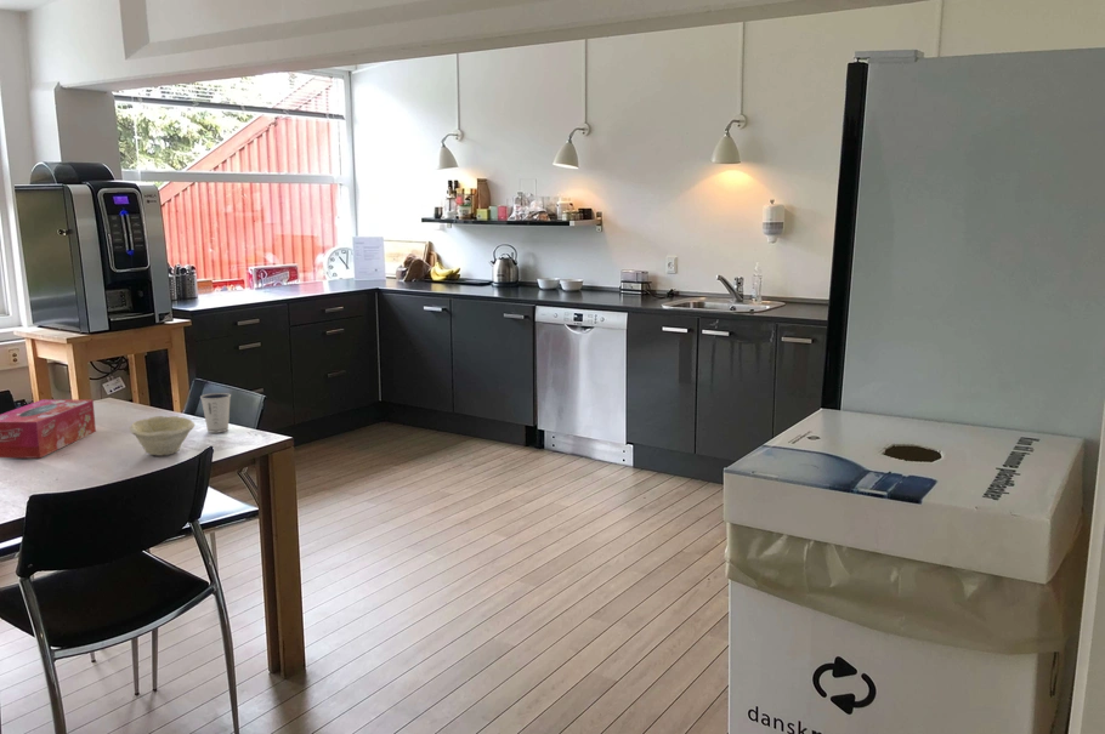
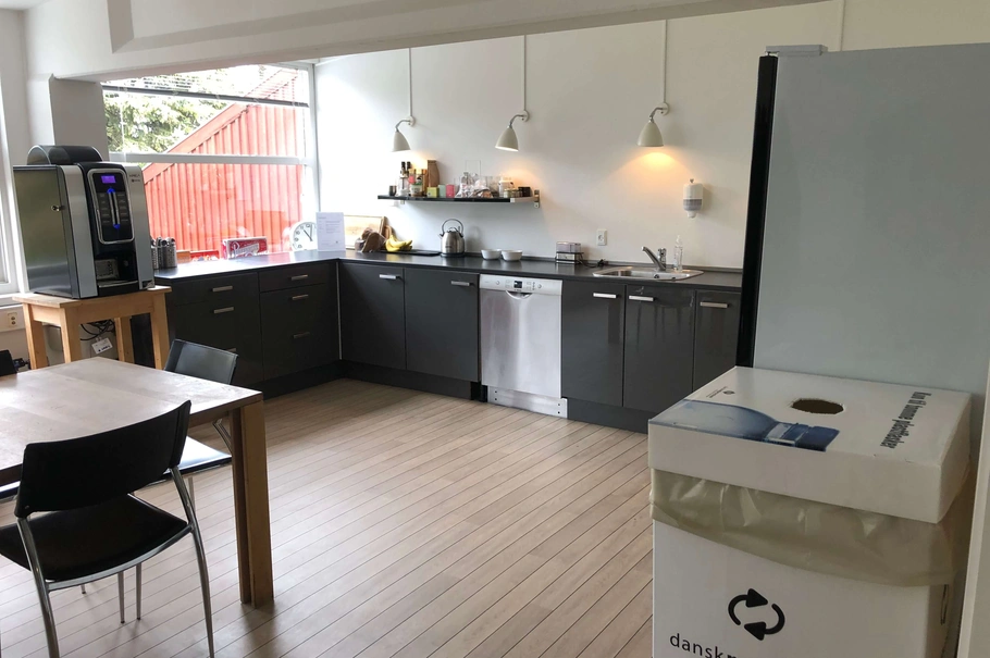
- dixie cup (216, 412)
- bowl (163, 437)
- tissue box (41, 427)
